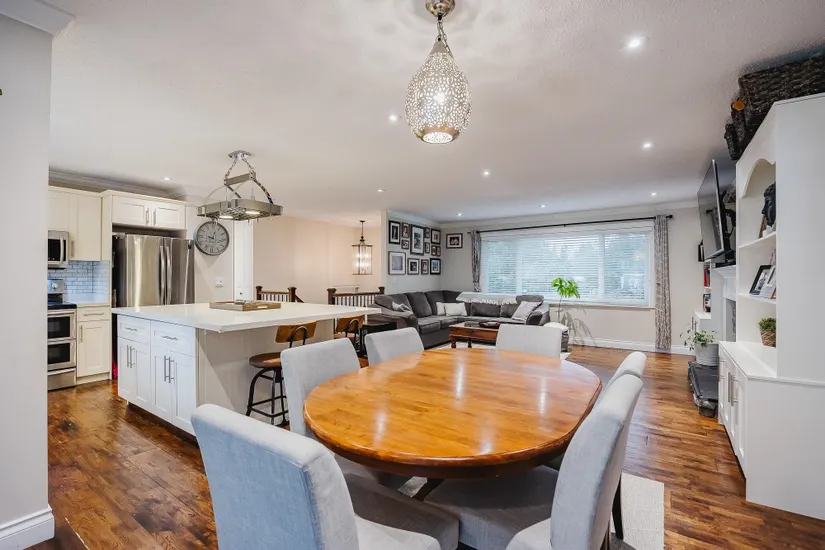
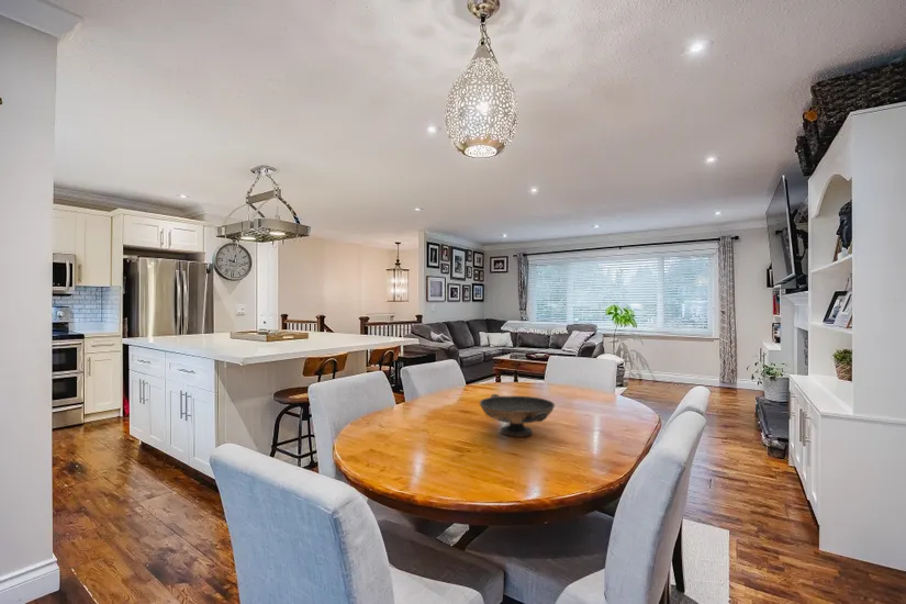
+ decorative bowl (516, 416)
